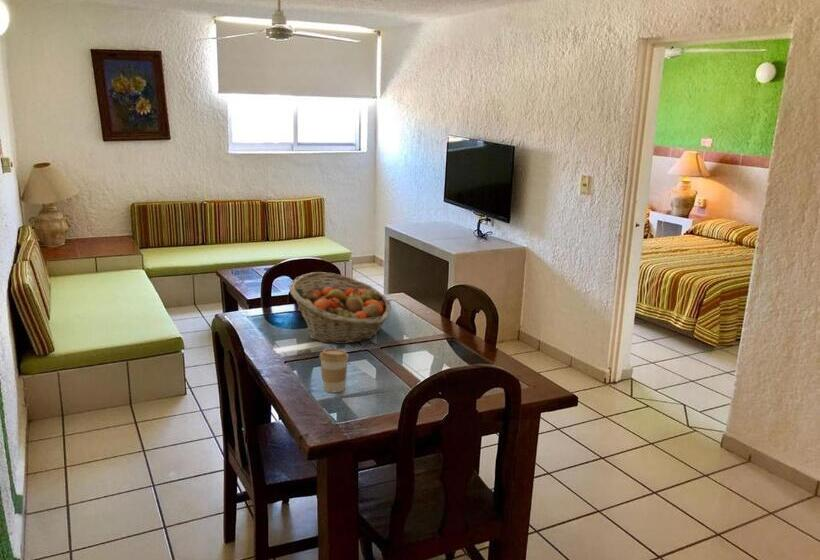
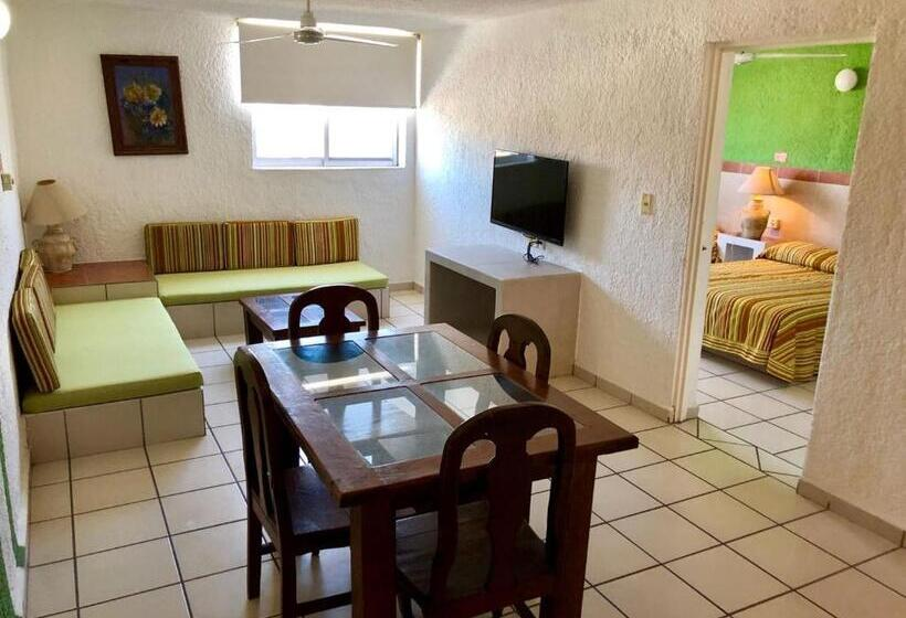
- fruit basket (341, 305)
- coffee cup (334, 369)
